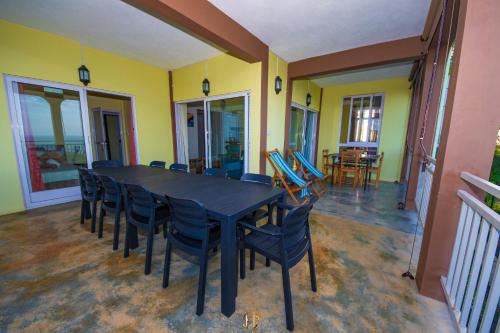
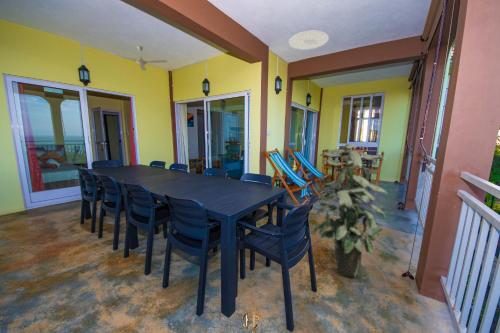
+ ceiling light (308, 39)
+ ceiling fan (139, 58)
+ indoor plant (346, 208)
